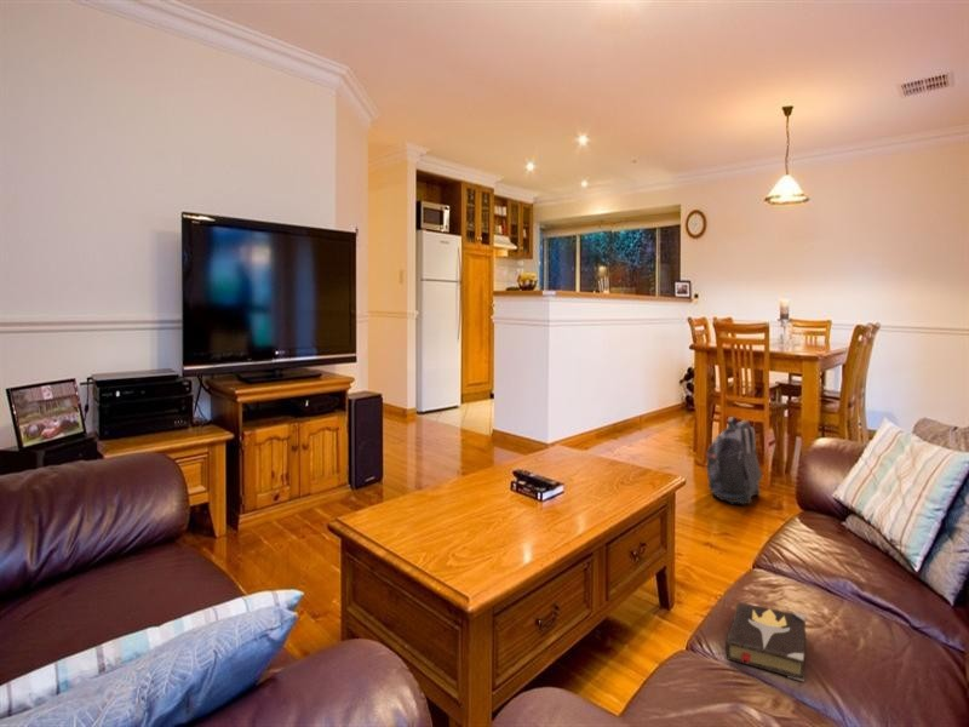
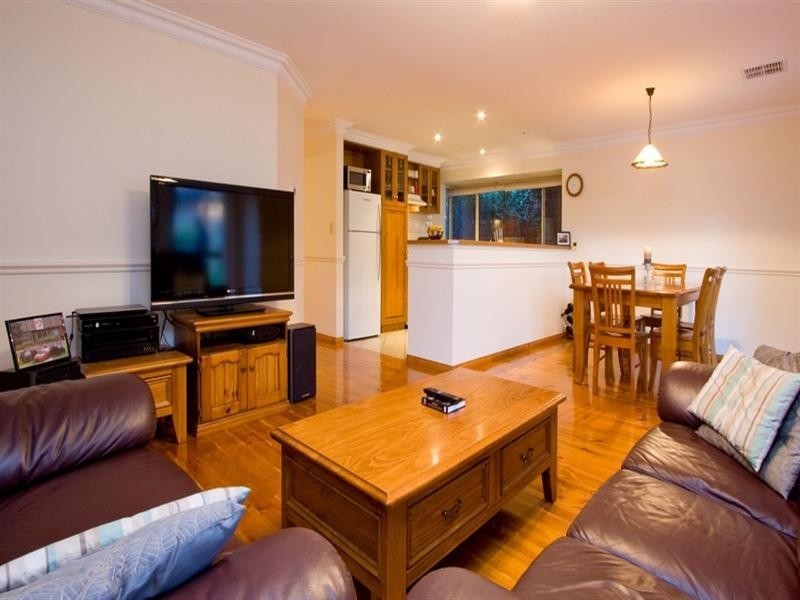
- hardback book (767, 635)
- backpack (738, 457)
